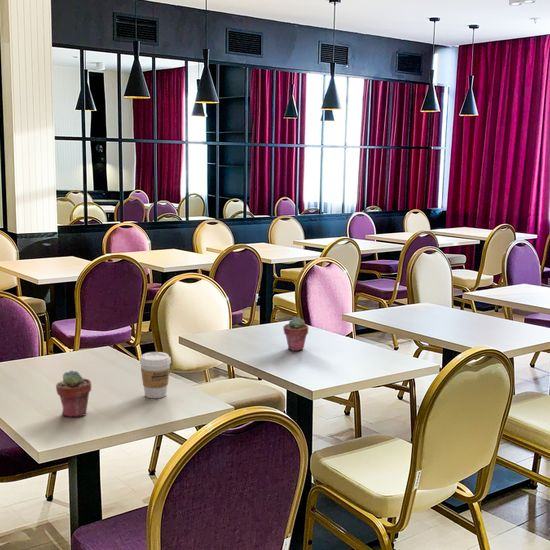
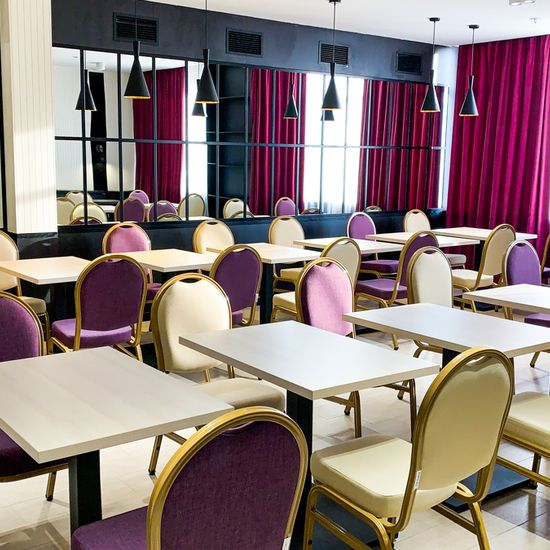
- potted succulent (74, 391)
- potted succulent (296, 332)
- coffee cup (155, 374)
